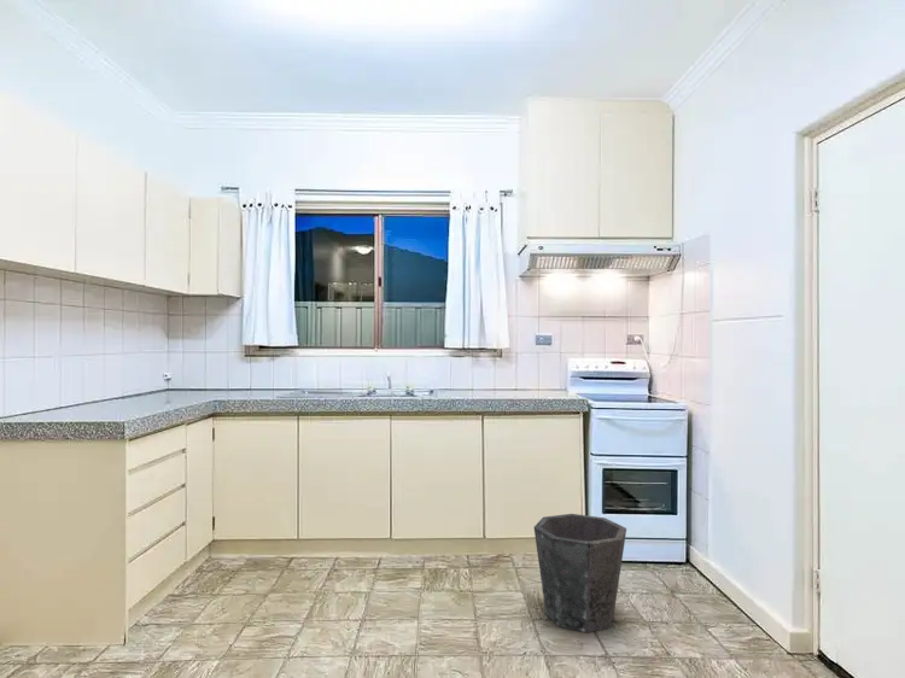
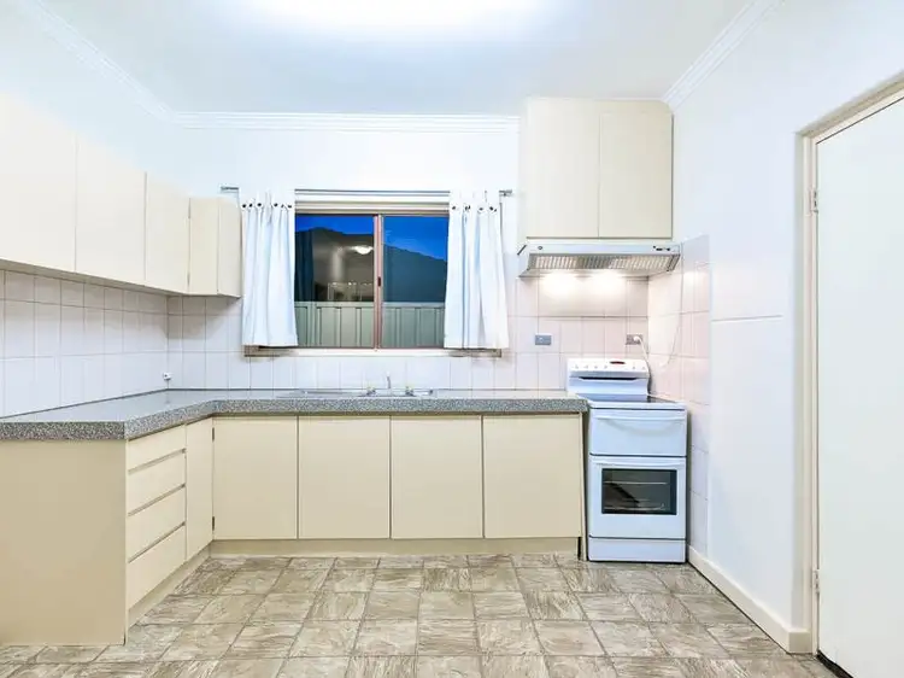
- waste bin (579, 571)
